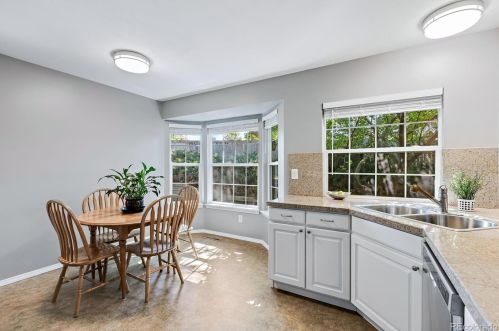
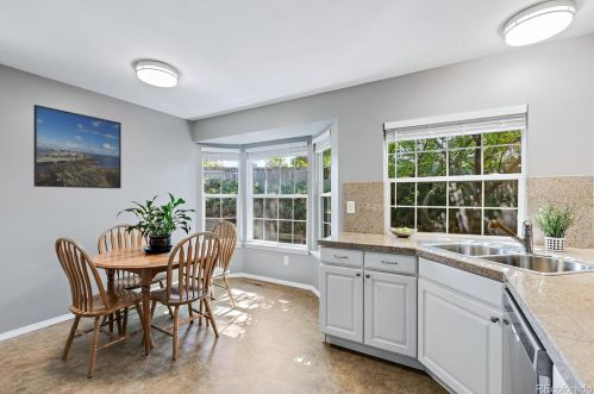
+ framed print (82, 151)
